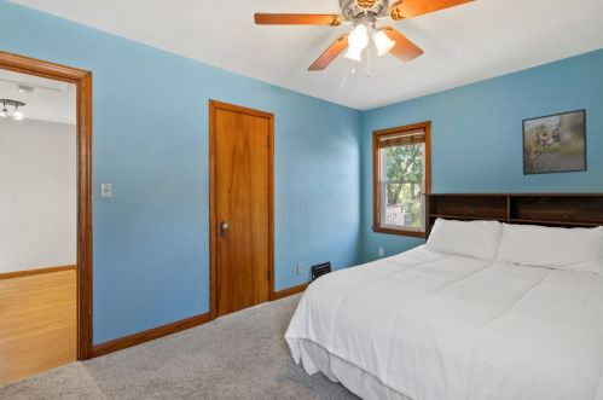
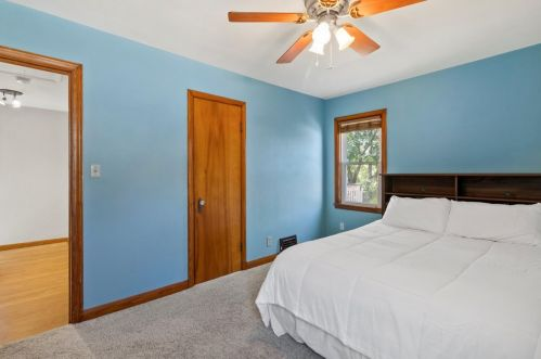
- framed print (552, 144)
